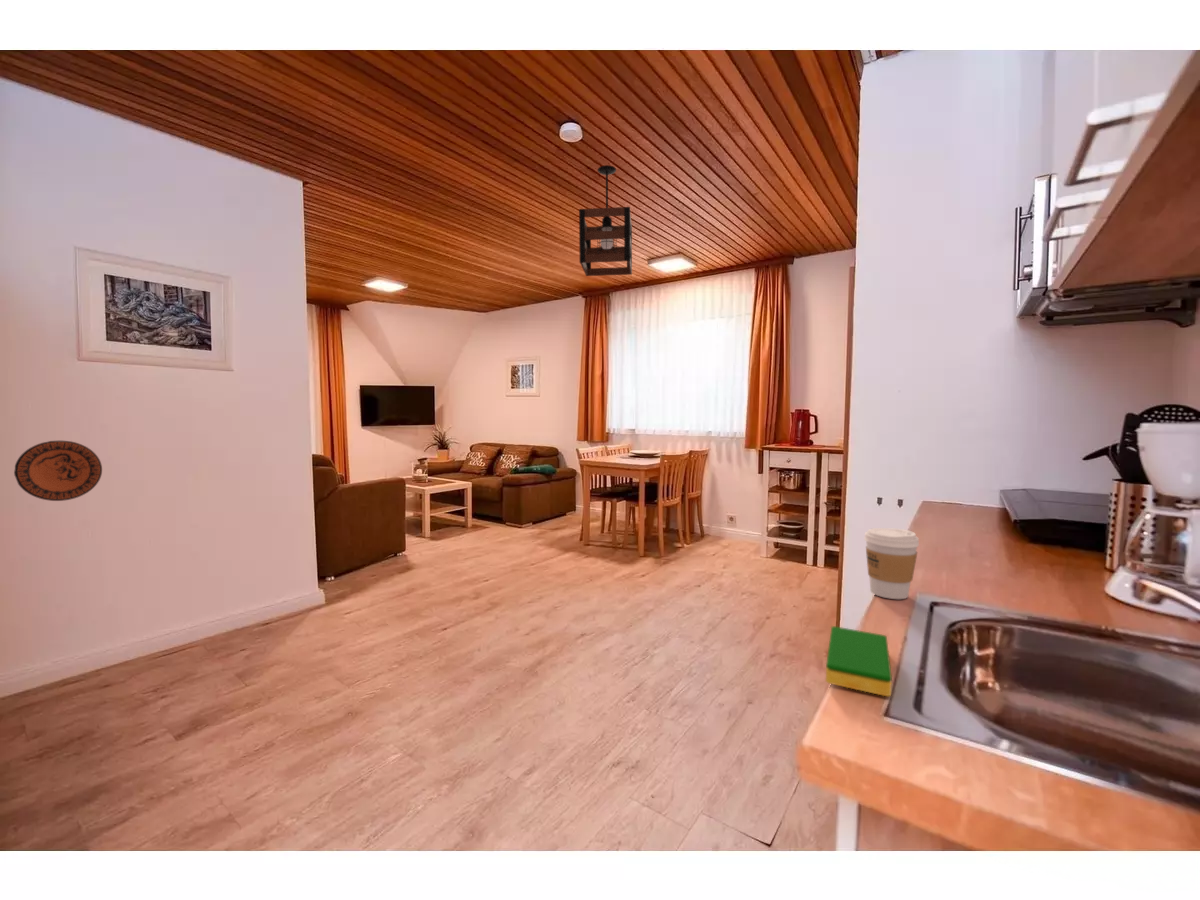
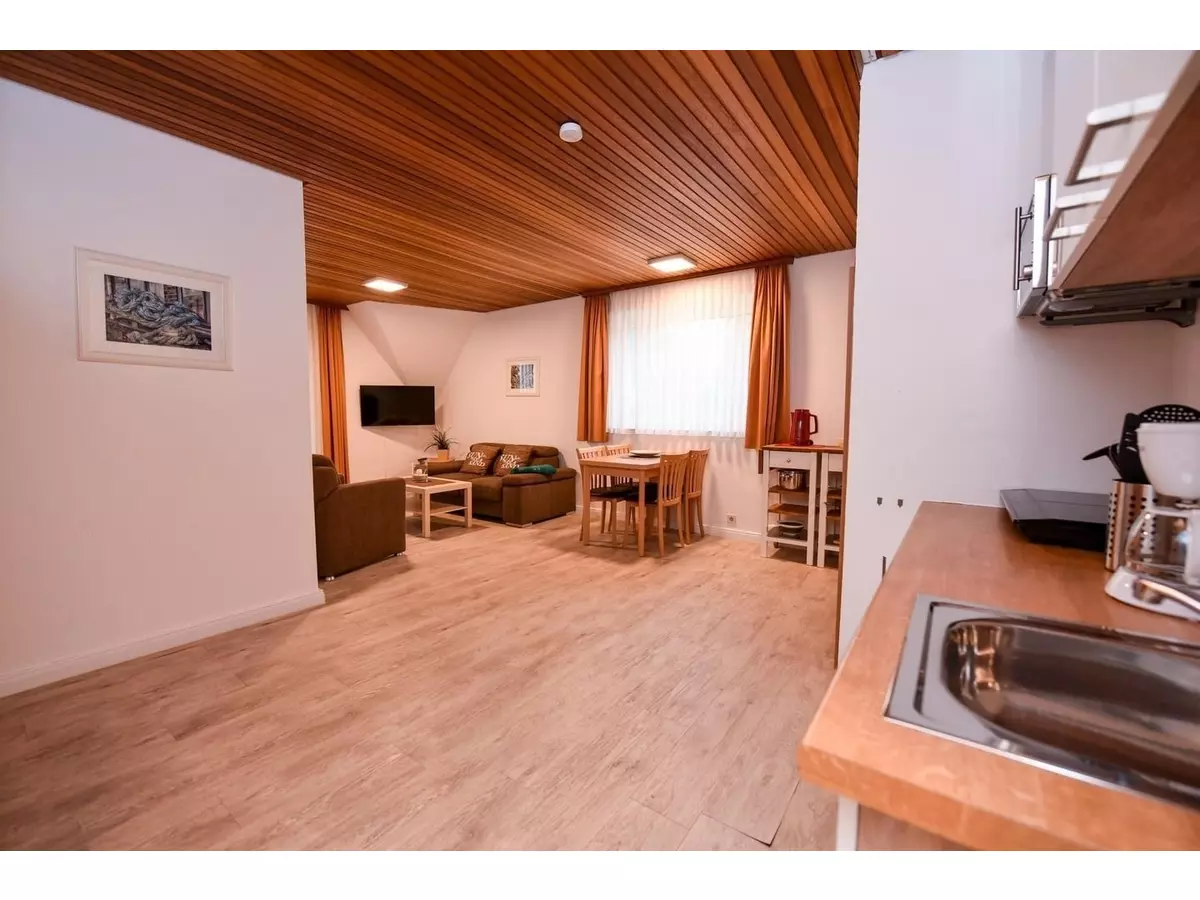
- dish sponge (858, 657)
- decorative plate (60, 470)
- pendant light (607, 219)
- coffee cup (890, 561)
